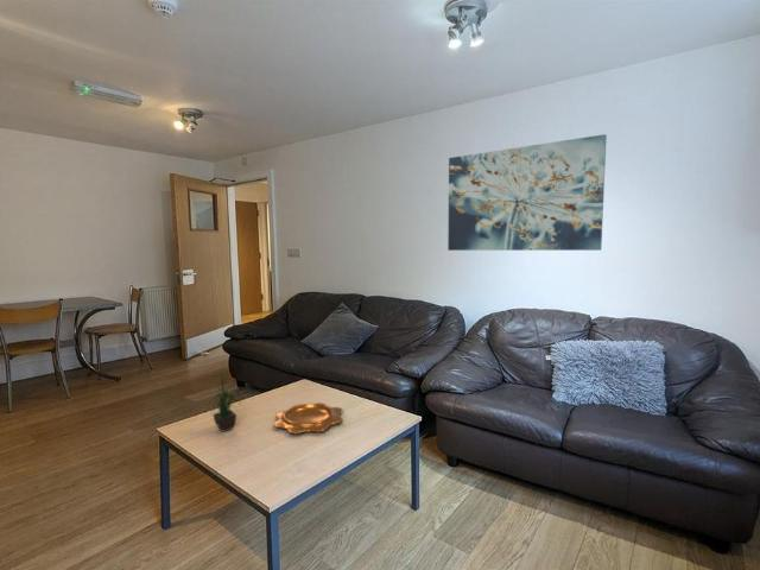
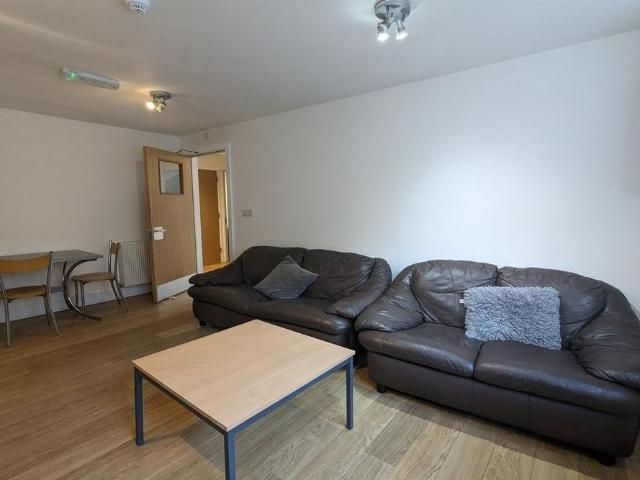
- decorative bowl (309, 416)
- potted plant (226, 393)
- wall art (518, 200)
